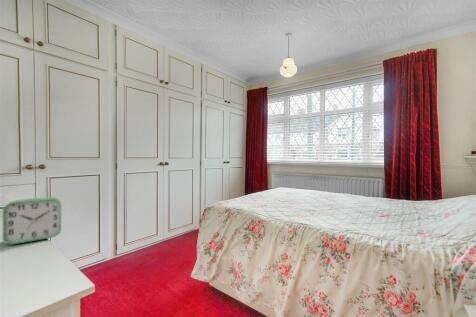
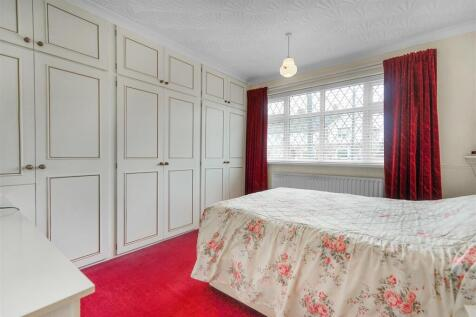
- alarm clock (34, 218)
